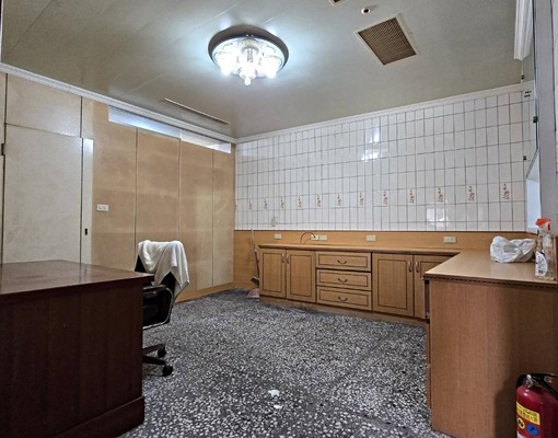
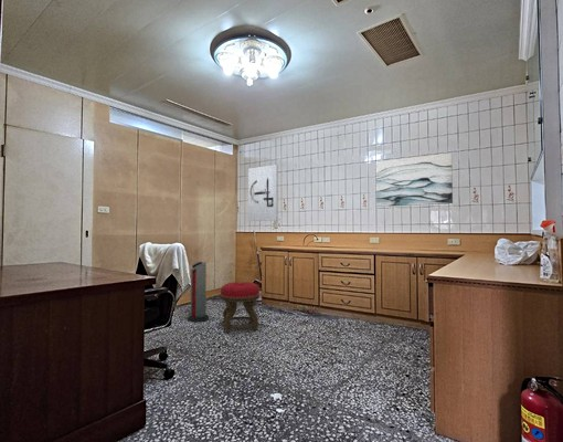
+ air purifier (198, 290)
+ stool (236, 305)
+ wall art (412, 181)
+ wall art (263, 193)
